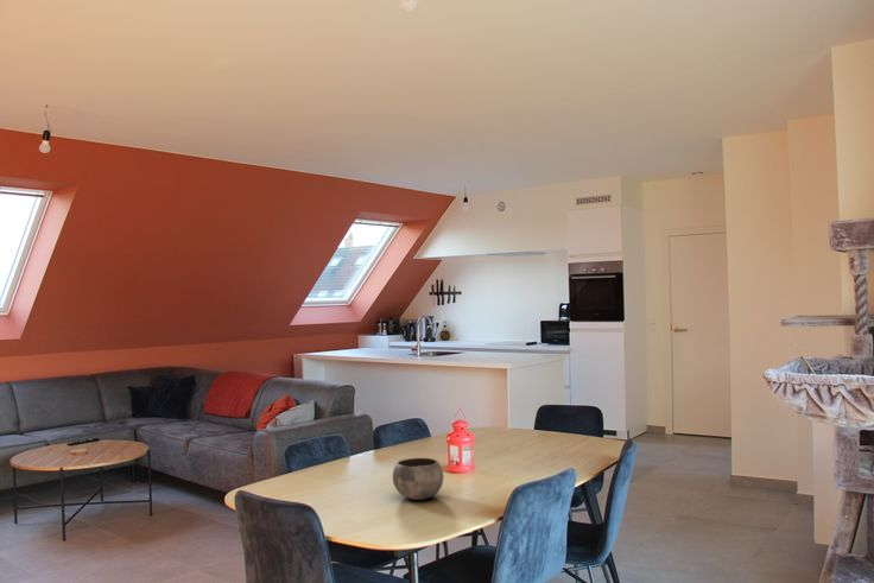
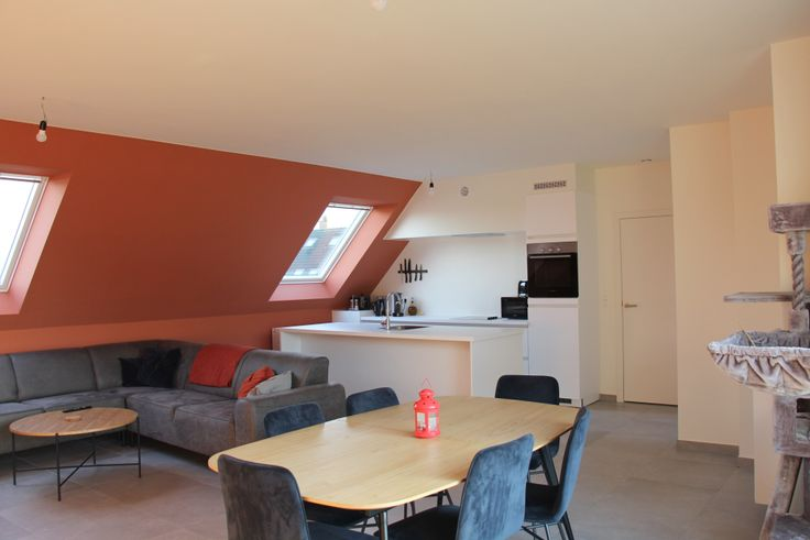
- bowl (418, 479)
